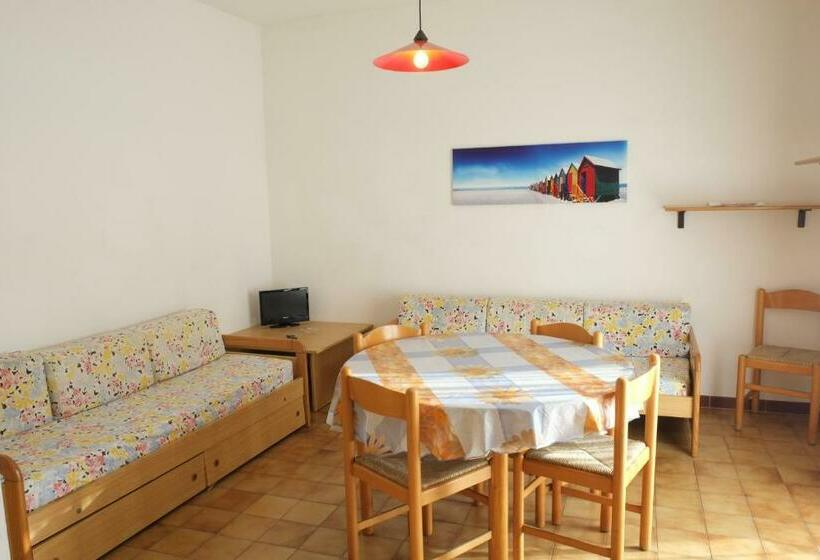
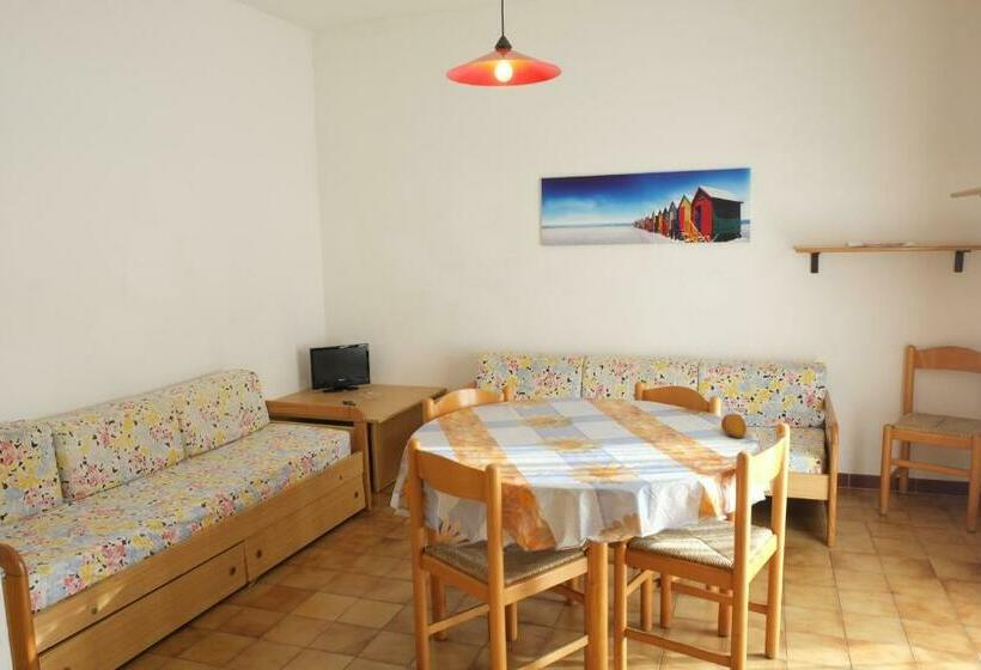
+ fruit (733, 425)
